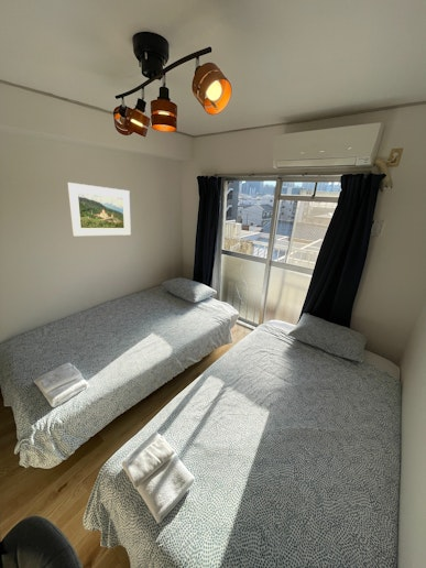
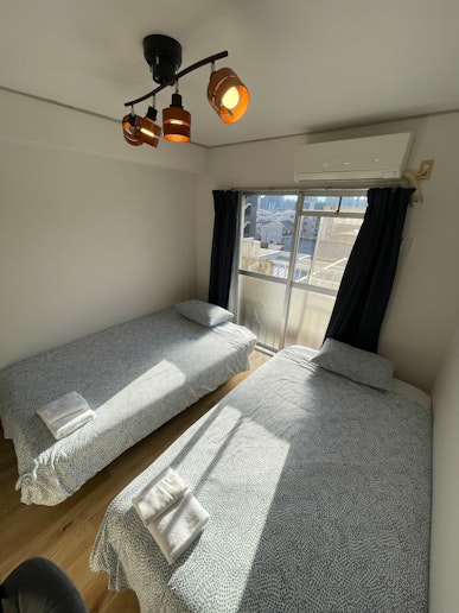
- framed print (102, 211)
